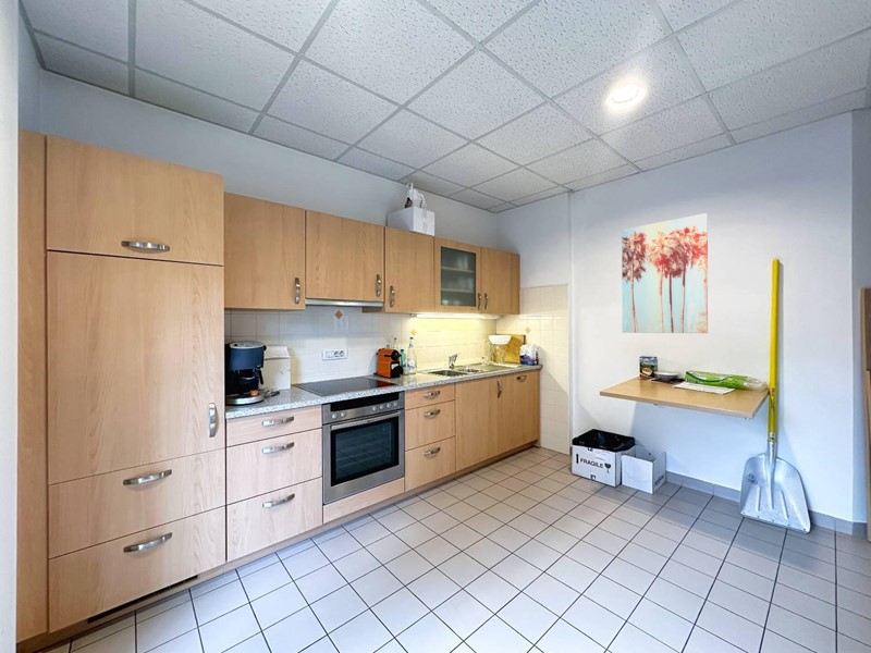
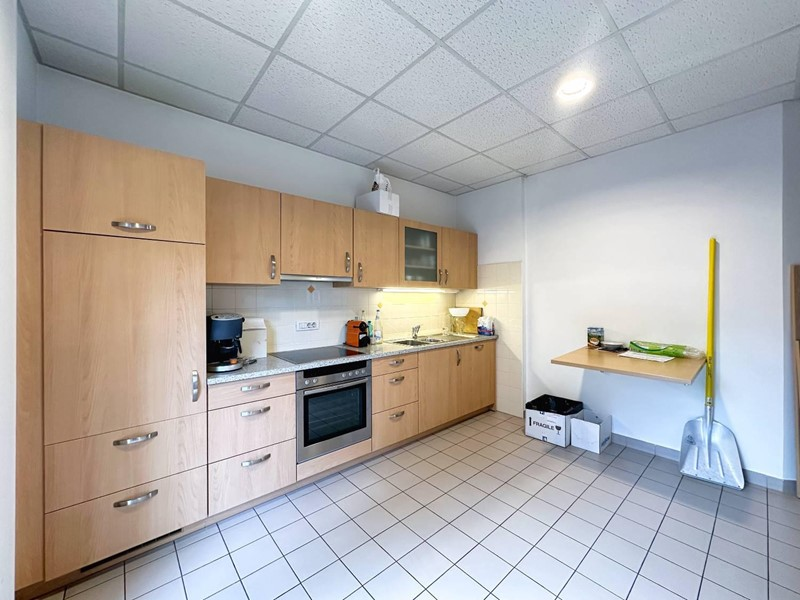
- wall art (661, 278)
